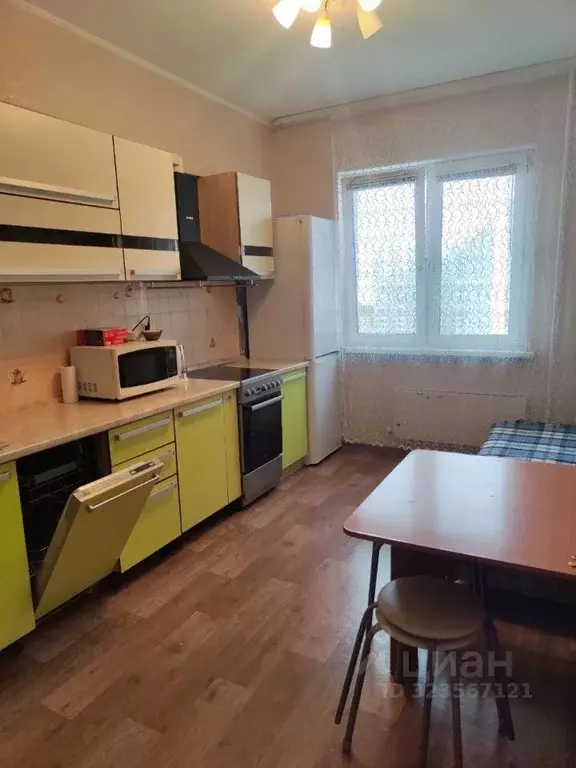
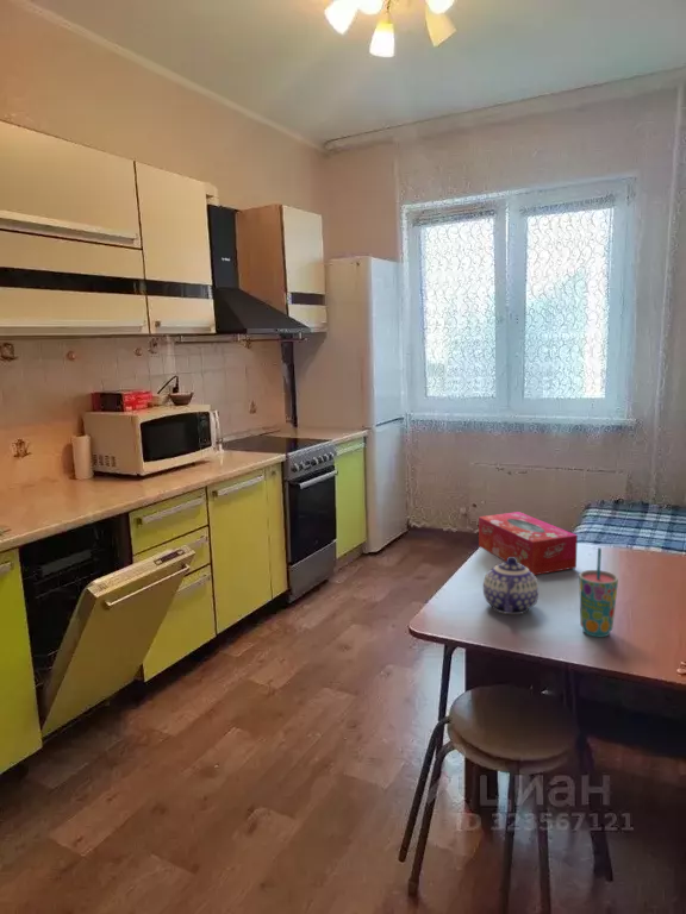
+ tissue box (524, 540)
+ teapot (510, 582)
+ cup (597, 590)
